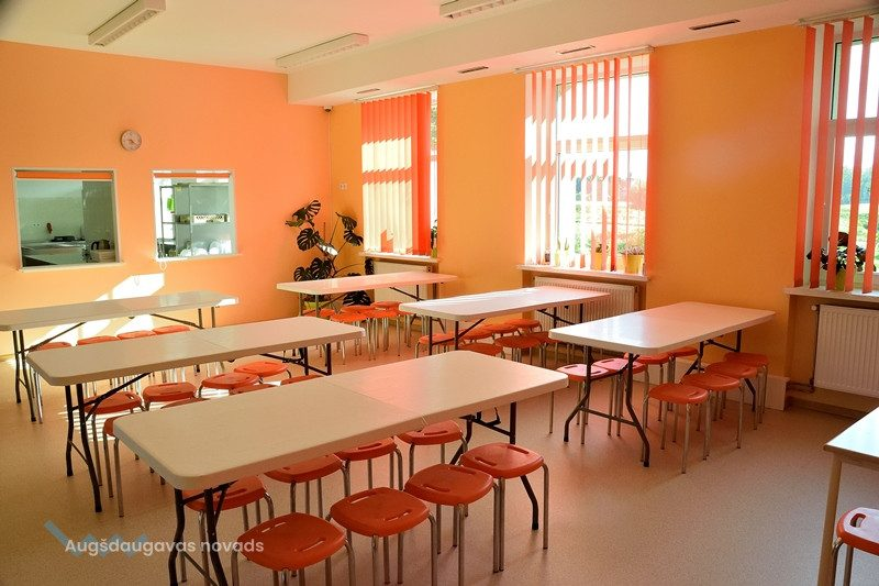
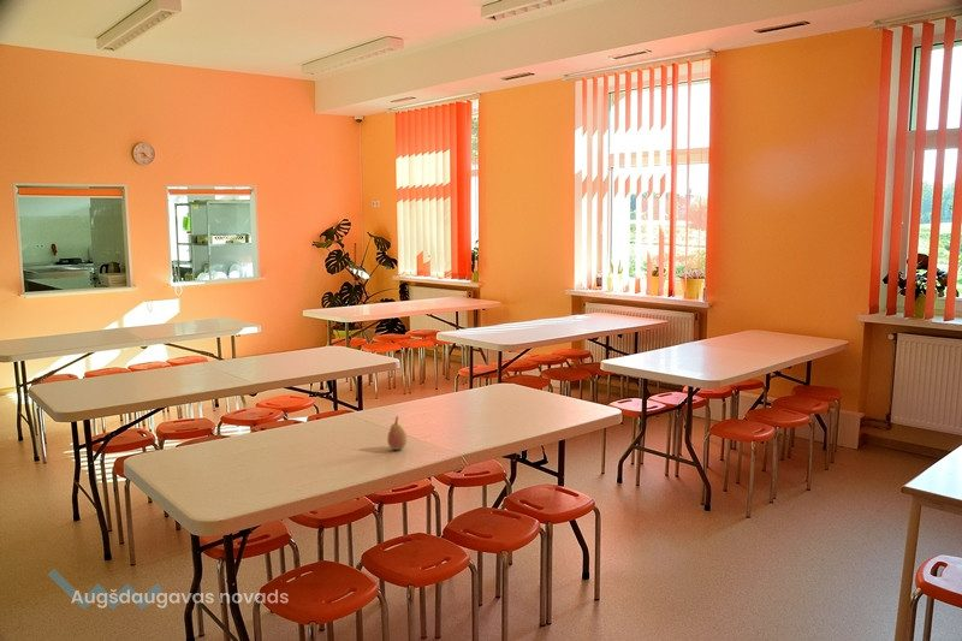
+ fruit (397, 432)
